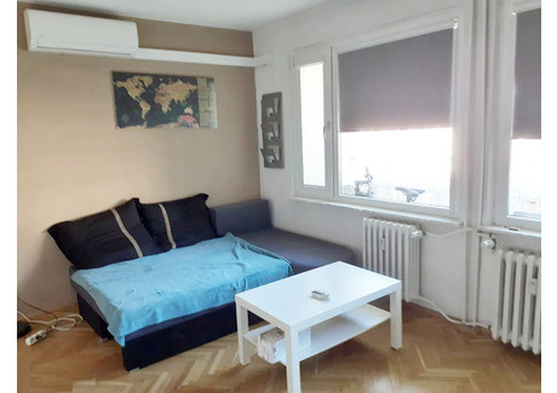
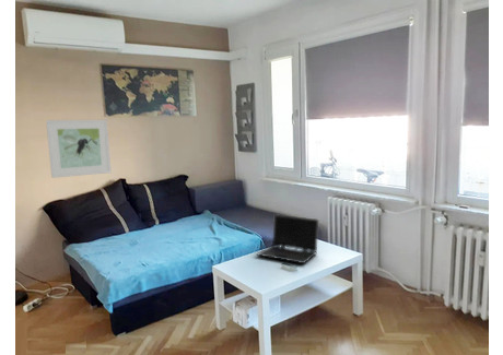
+ laptop computer (288, 237)
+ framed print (80, 147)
